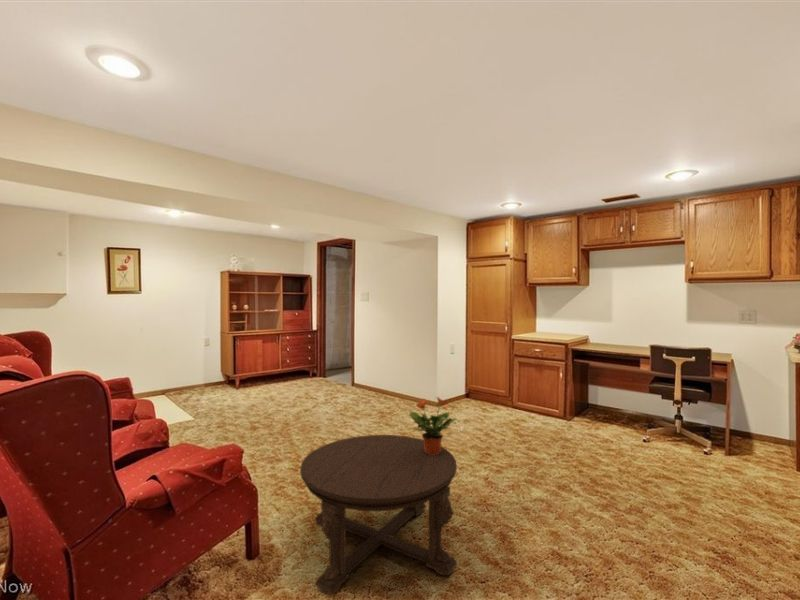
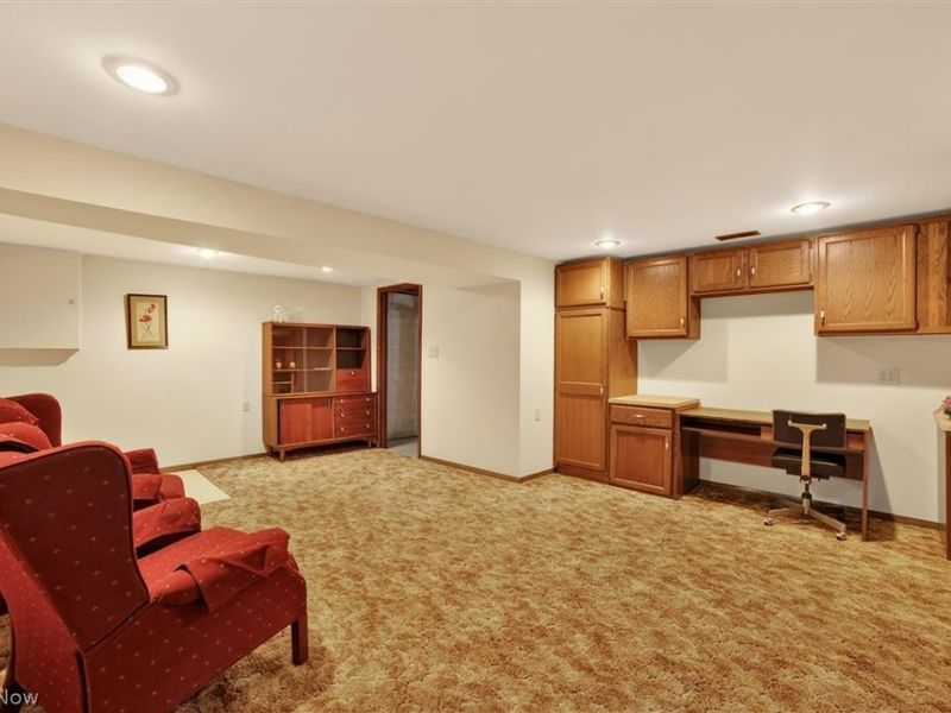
- coffee table (379, 502)
- potted plant (431, 424)
